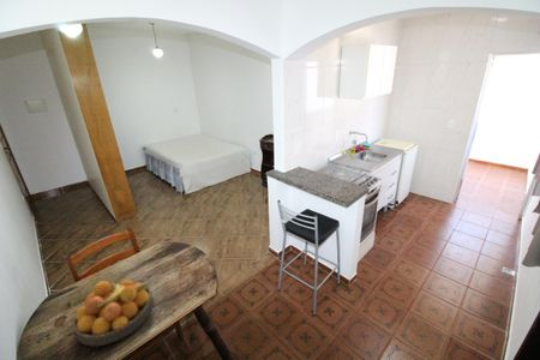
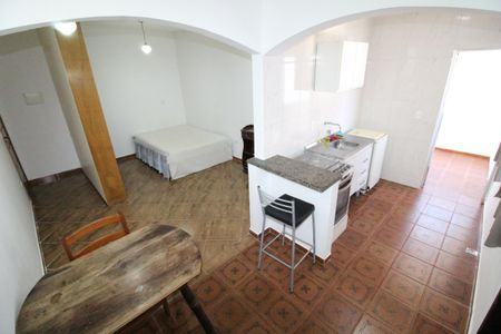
- fruit bowl (113, 302)
